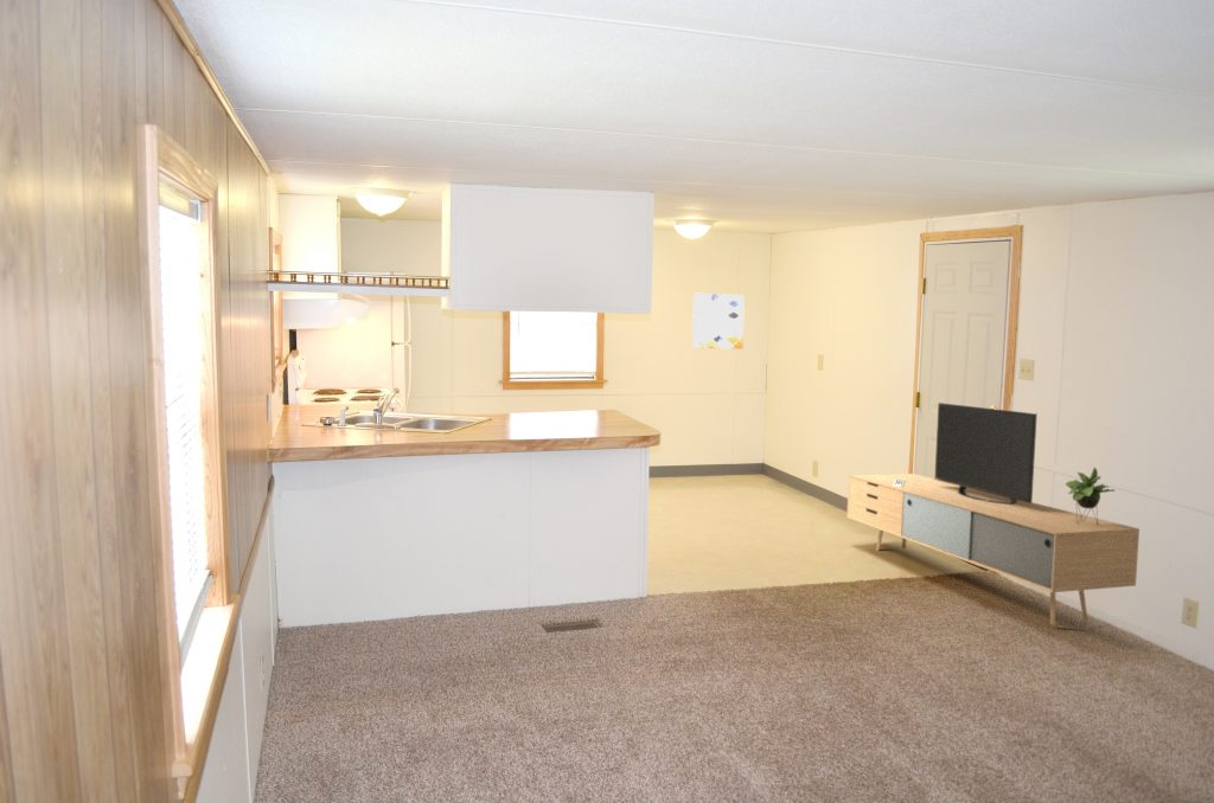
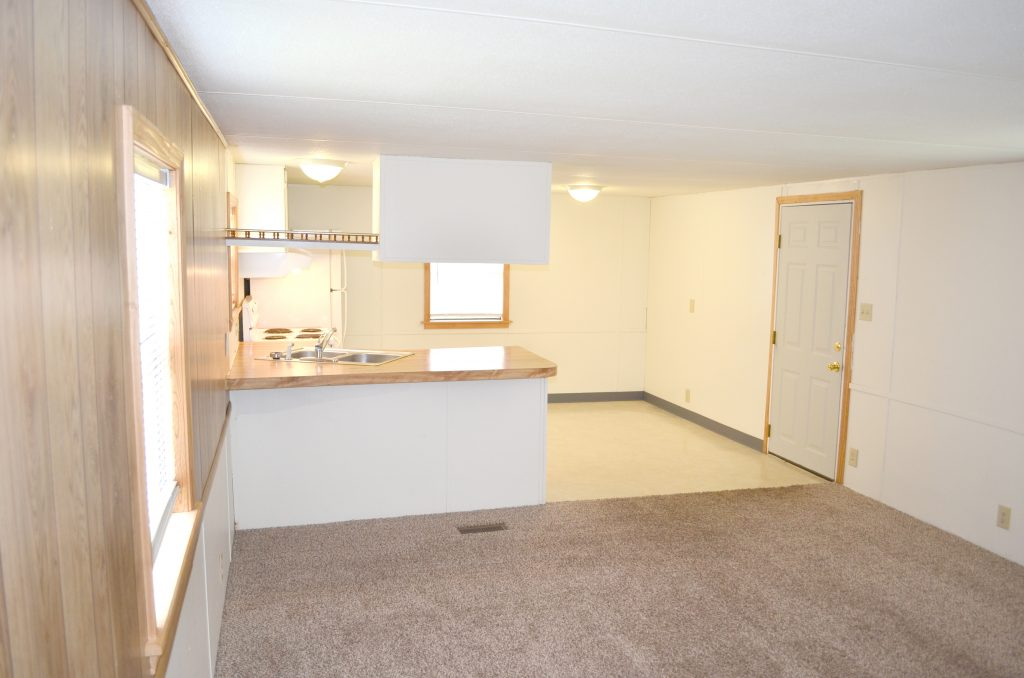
- media console (973, 495)
- wall art (717, 321)
